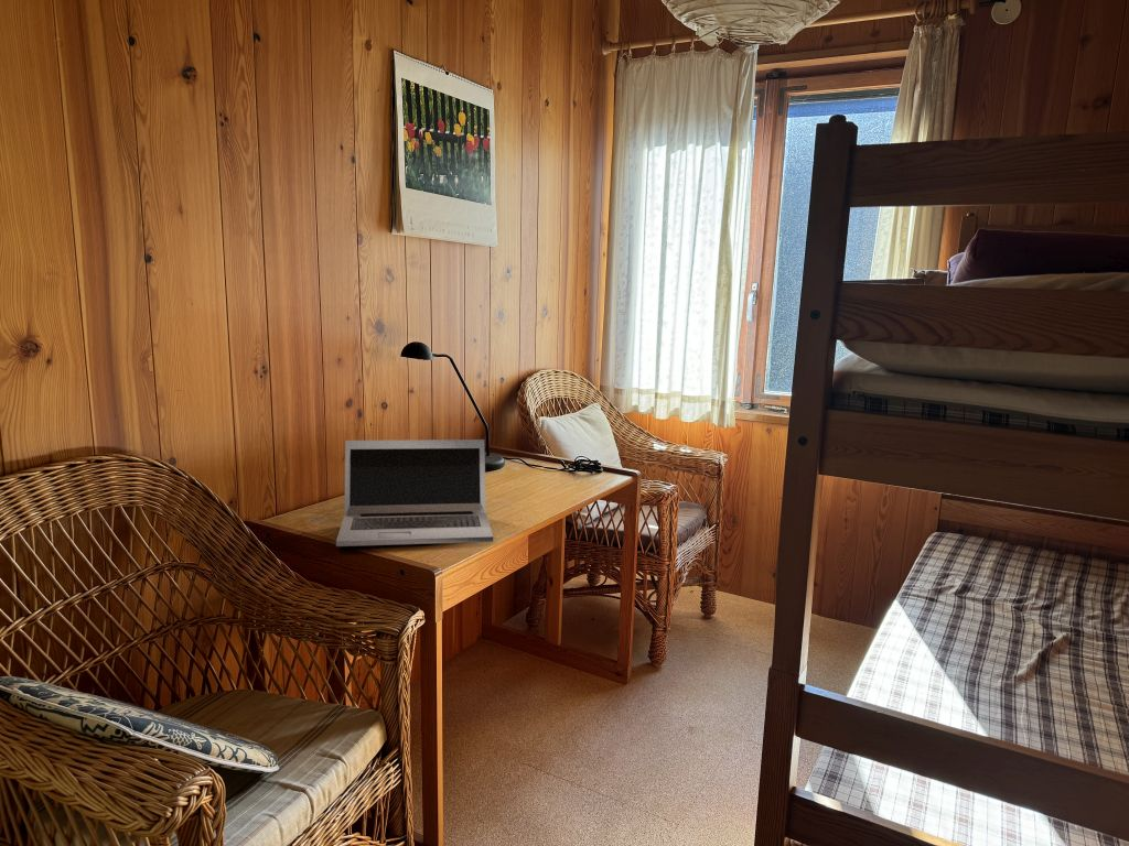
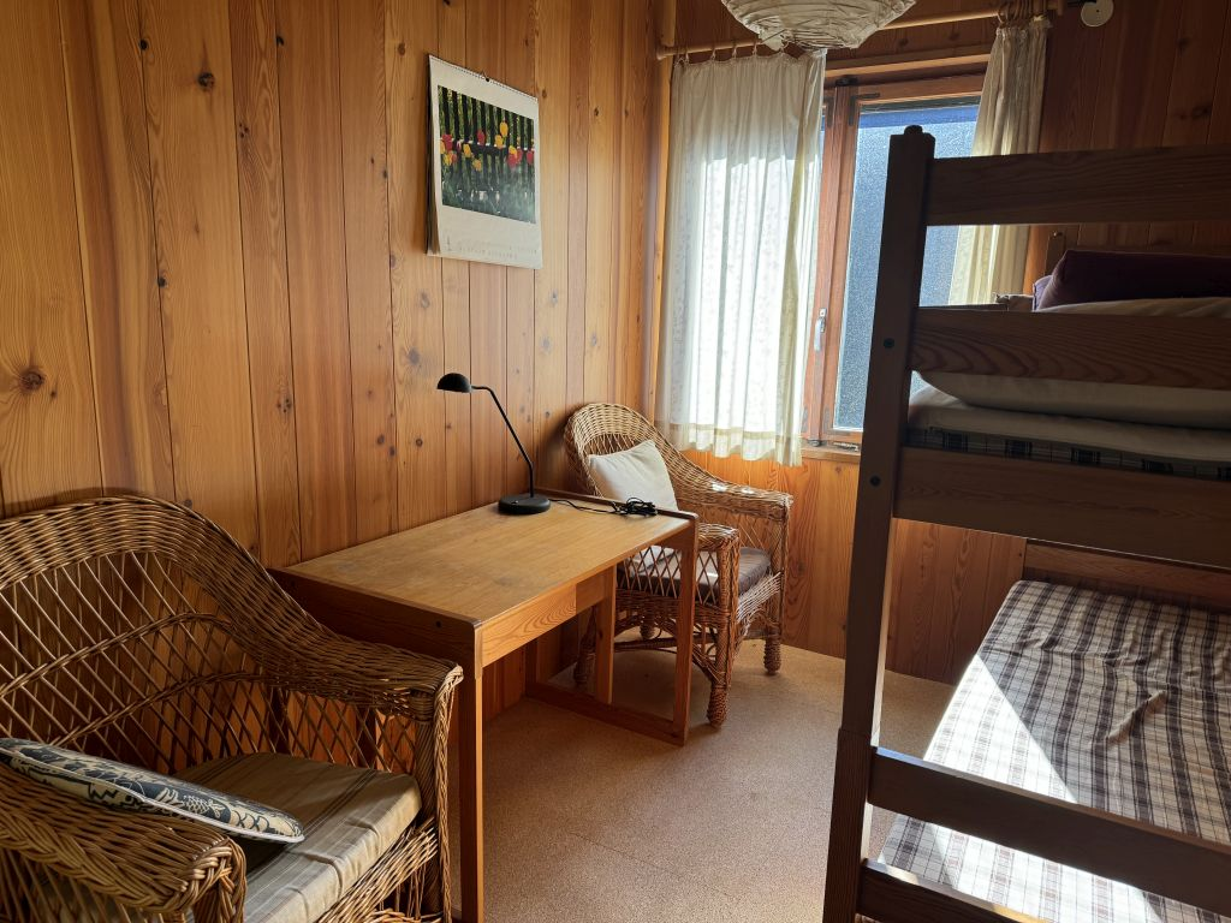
- laptop (416, 489)
